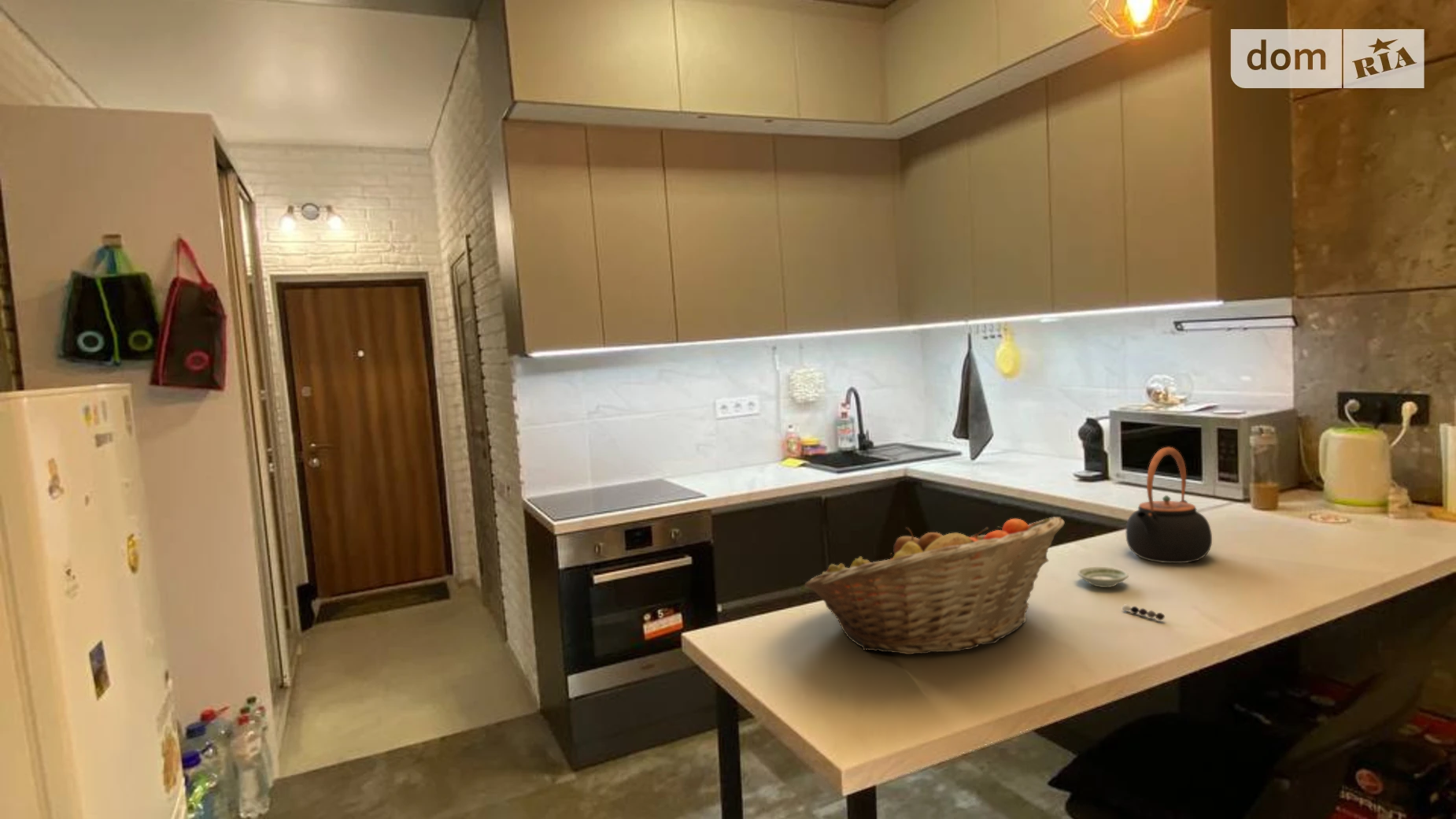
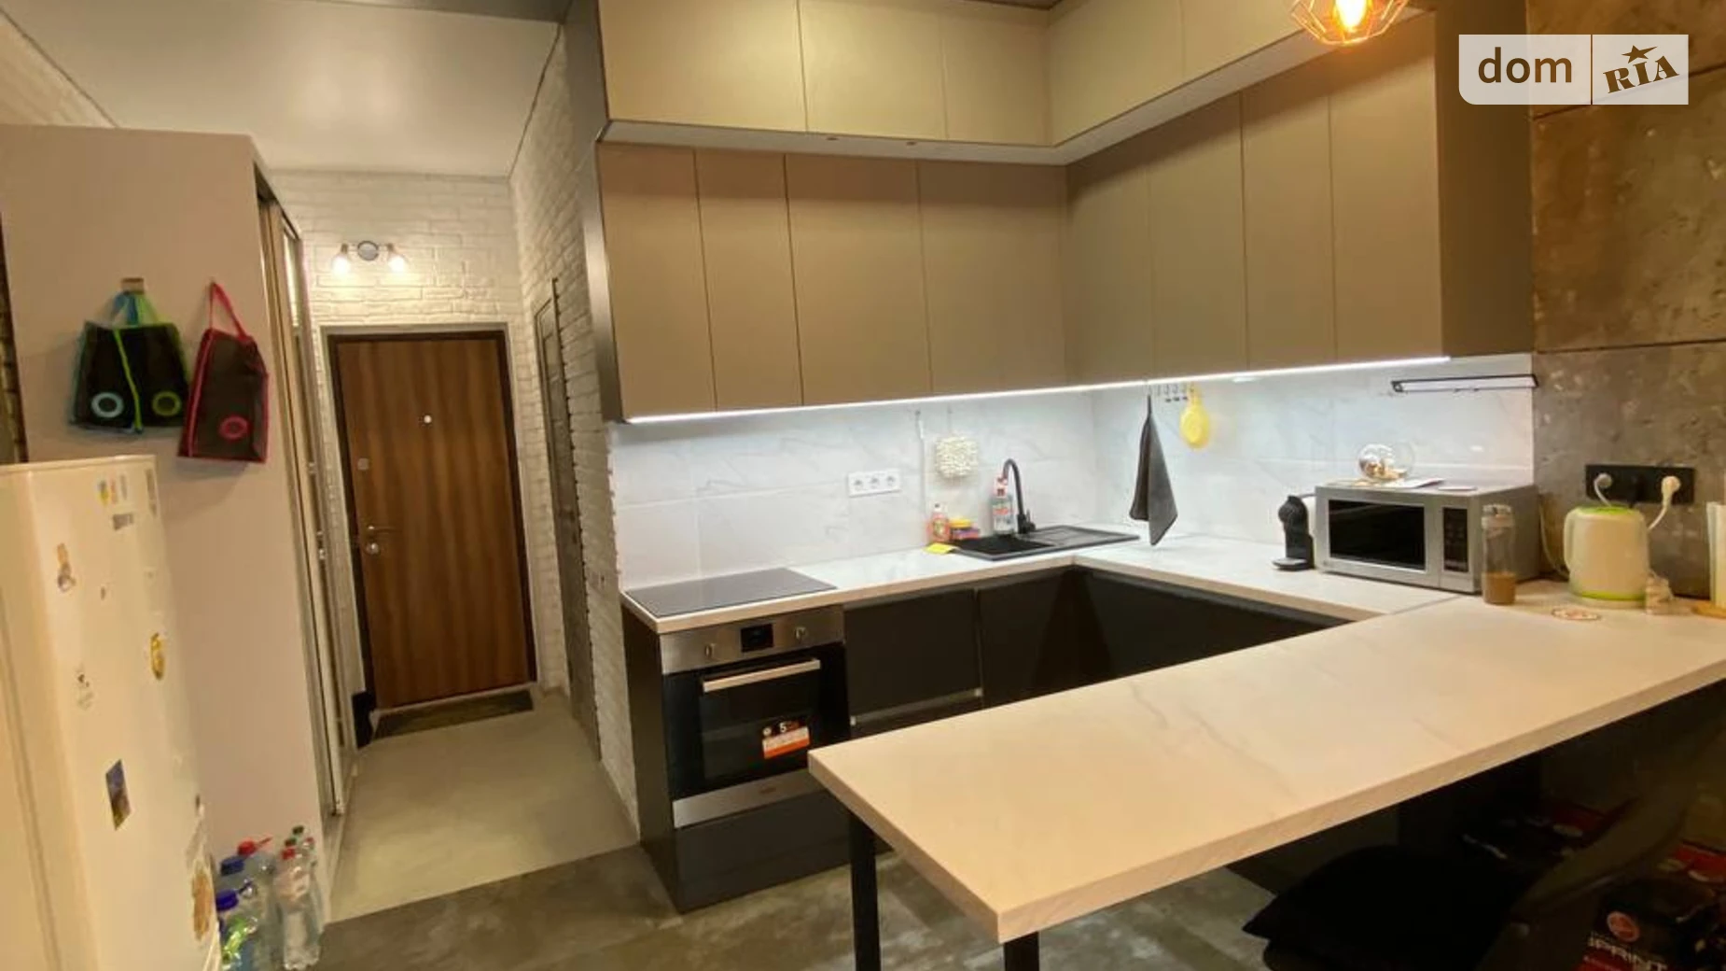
- teapot (1163, 503)
- pepper shaker (1143, 612)
- saucer (1103, 578)
- fruit basket (937, 573)
